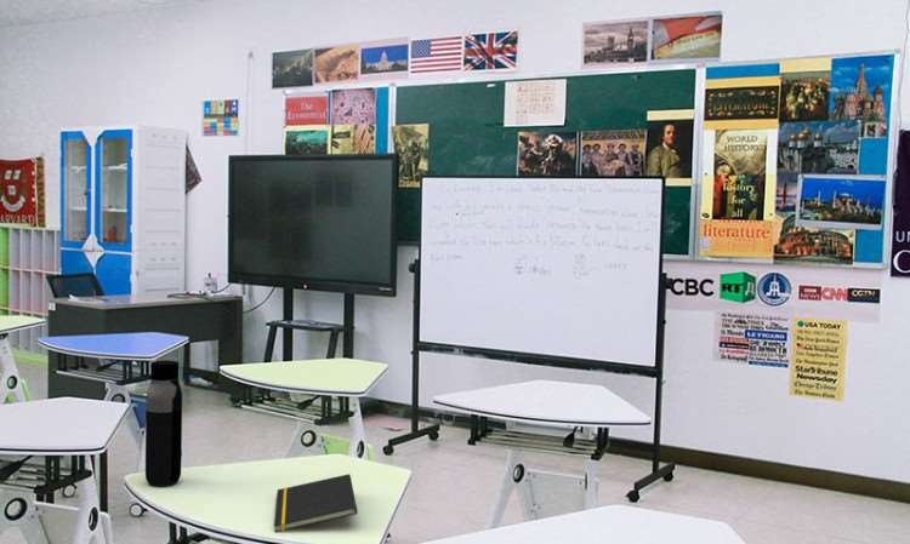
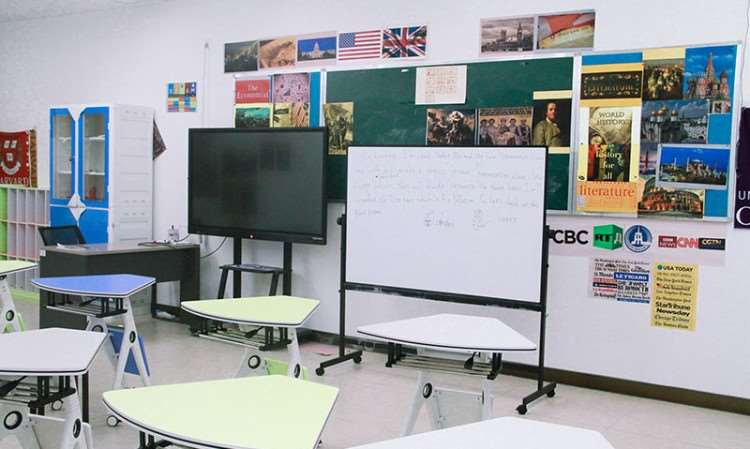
- water bottle (164, 422)
- notepad (314, 500)
